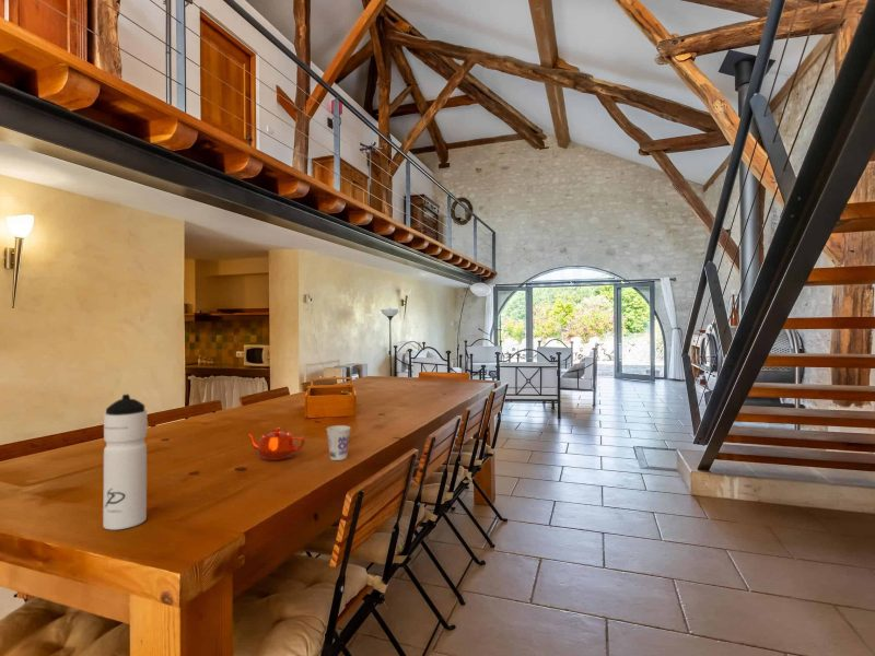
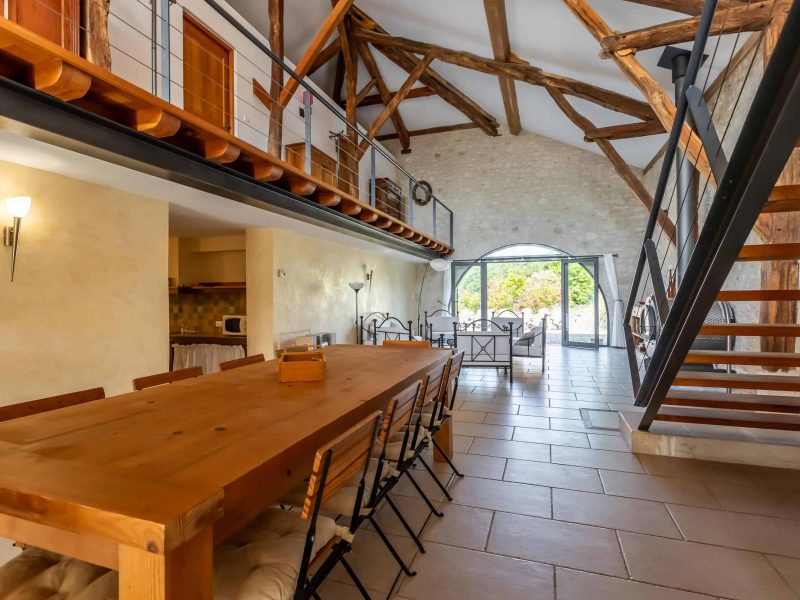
- cup (338, 443)
- teapot (275, 442)
- water bottle (125, 458)
